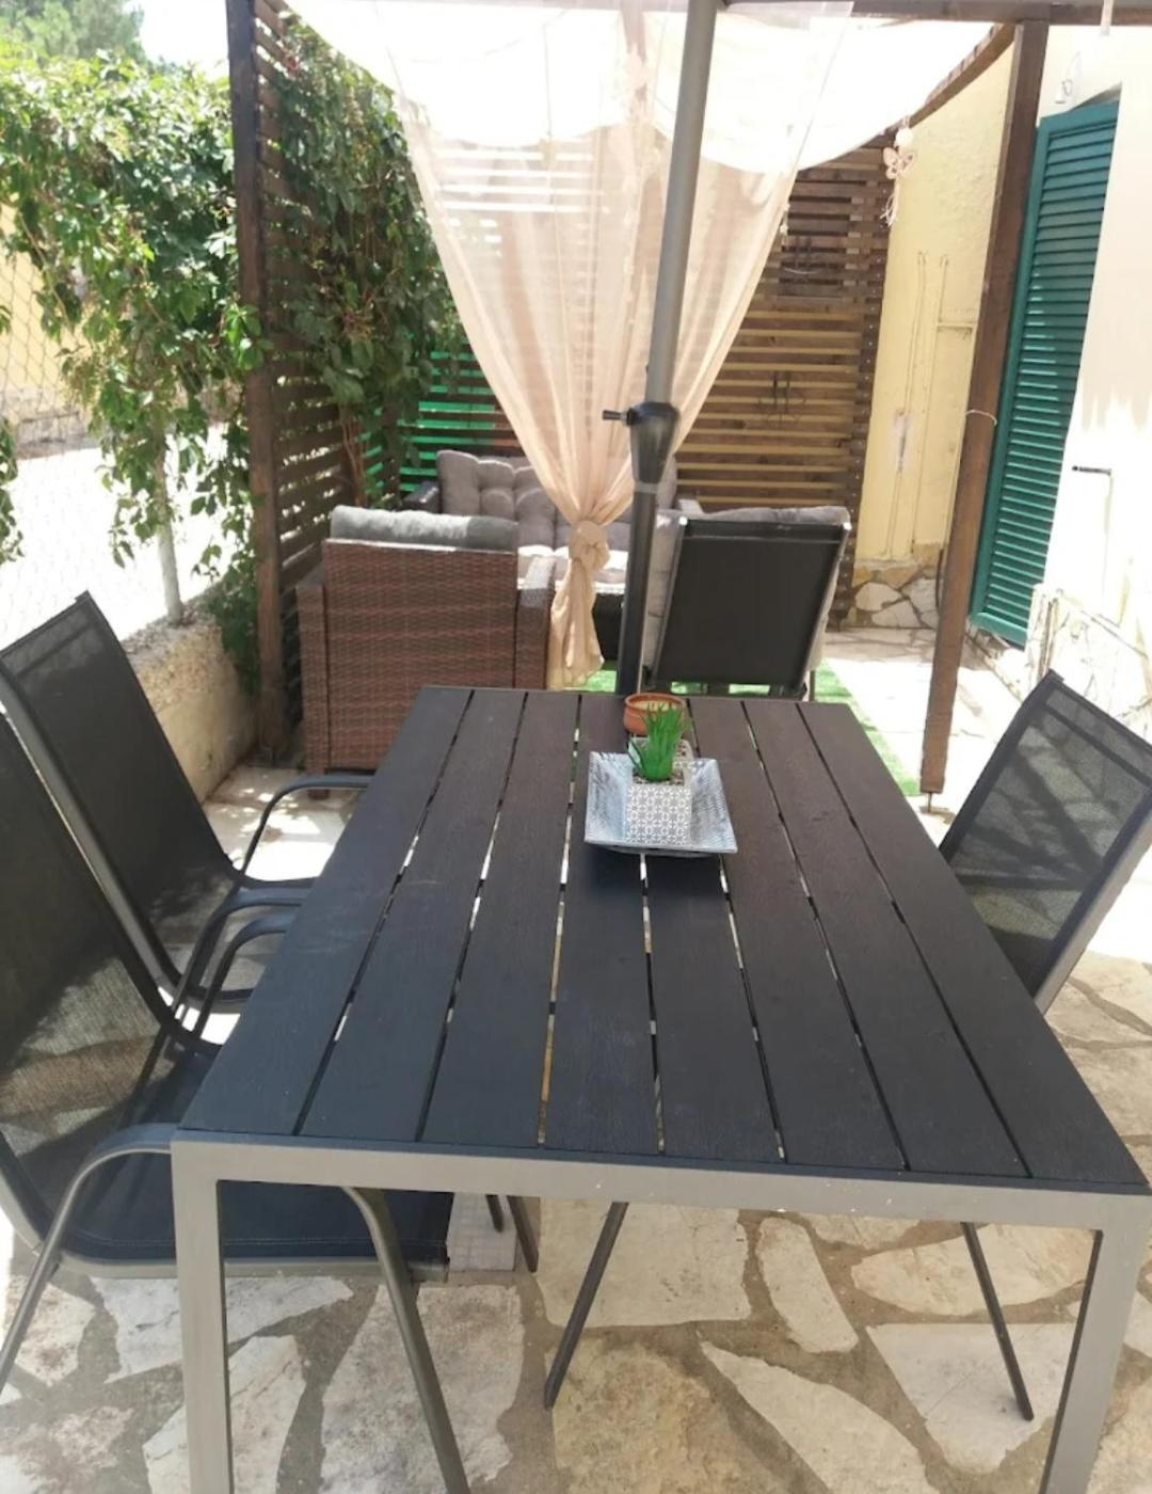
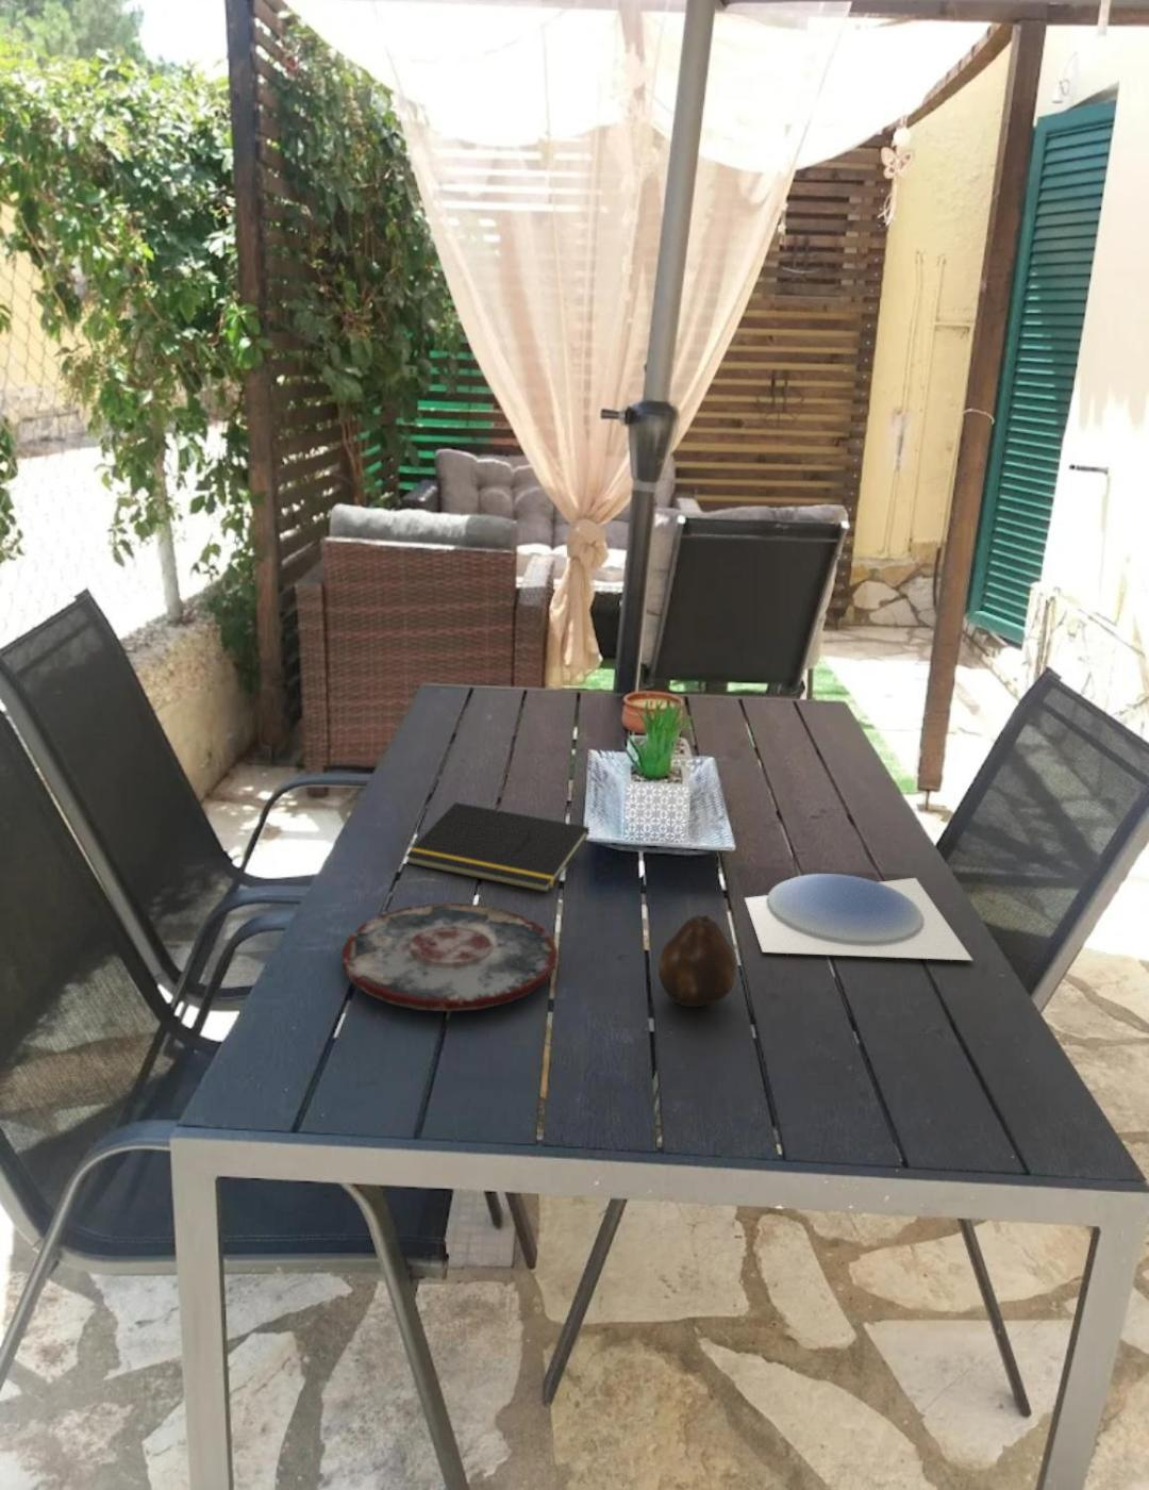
+ fruit (696, 956)
+ notepad (498, 844)
+ plate (450, 954)
+ plate (845, 902)
